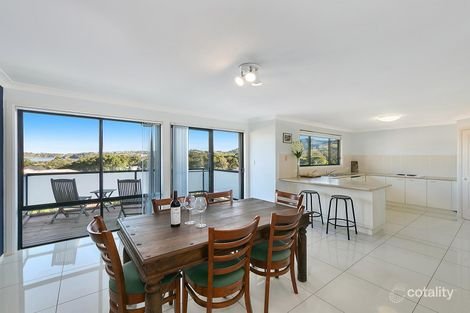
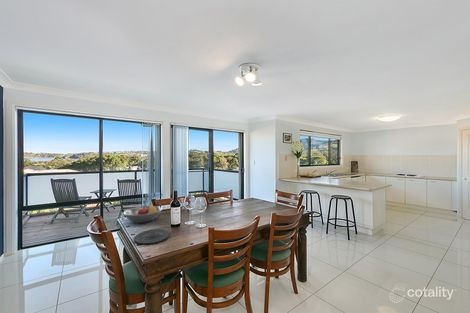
+ fruit bowl (143, 213)
+ plate (152, 235)
